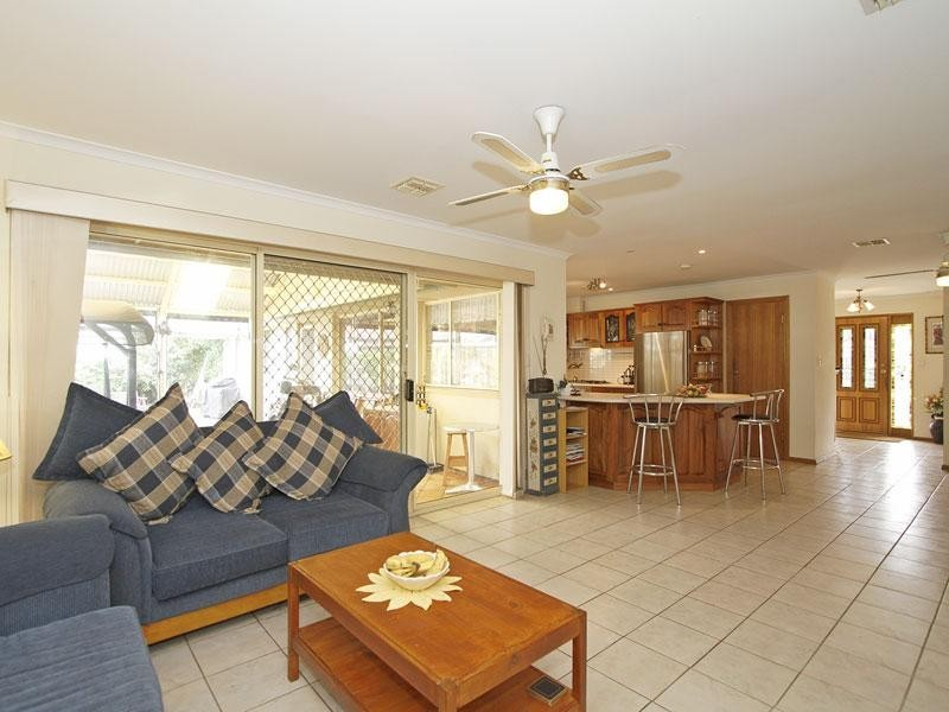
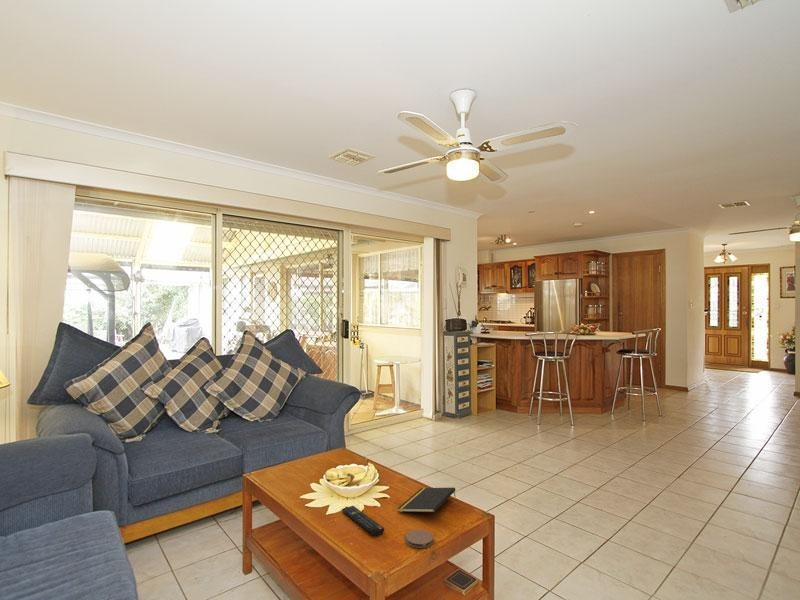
+ coaster (419, 538)
+ remote control (362, 520)
+ notepad (427, 499)
